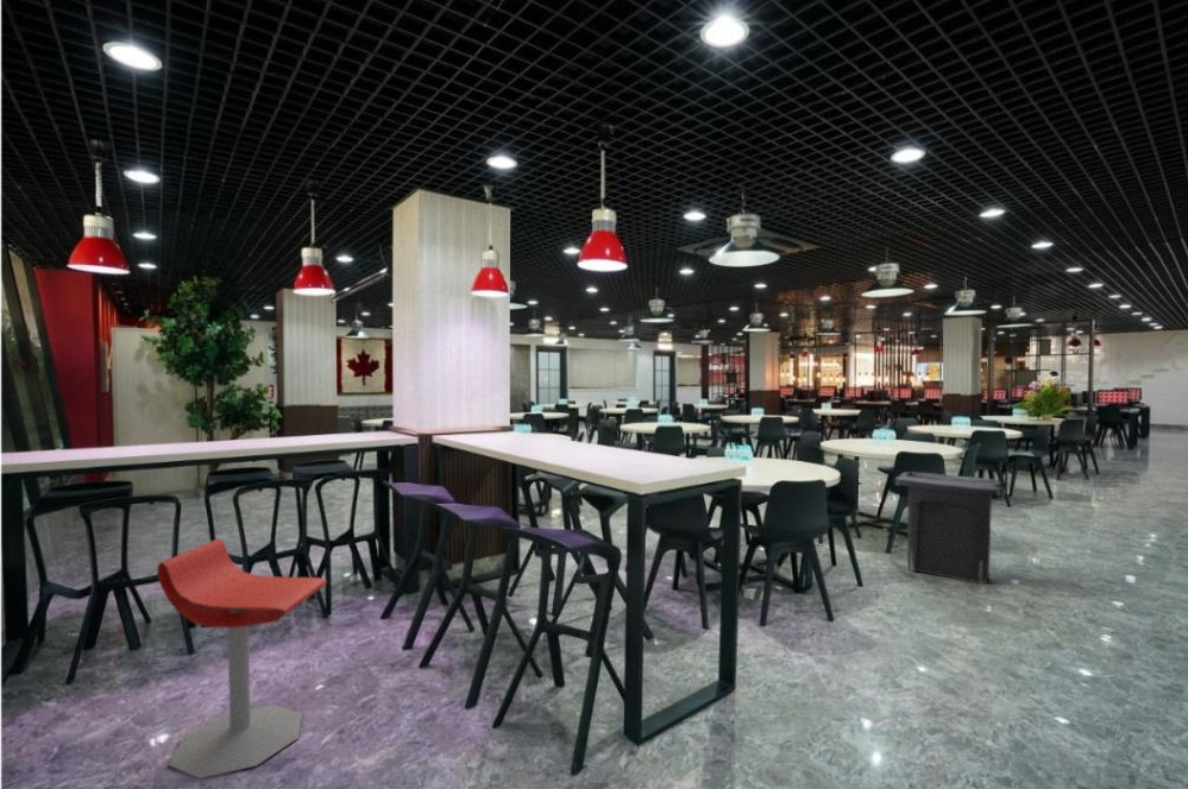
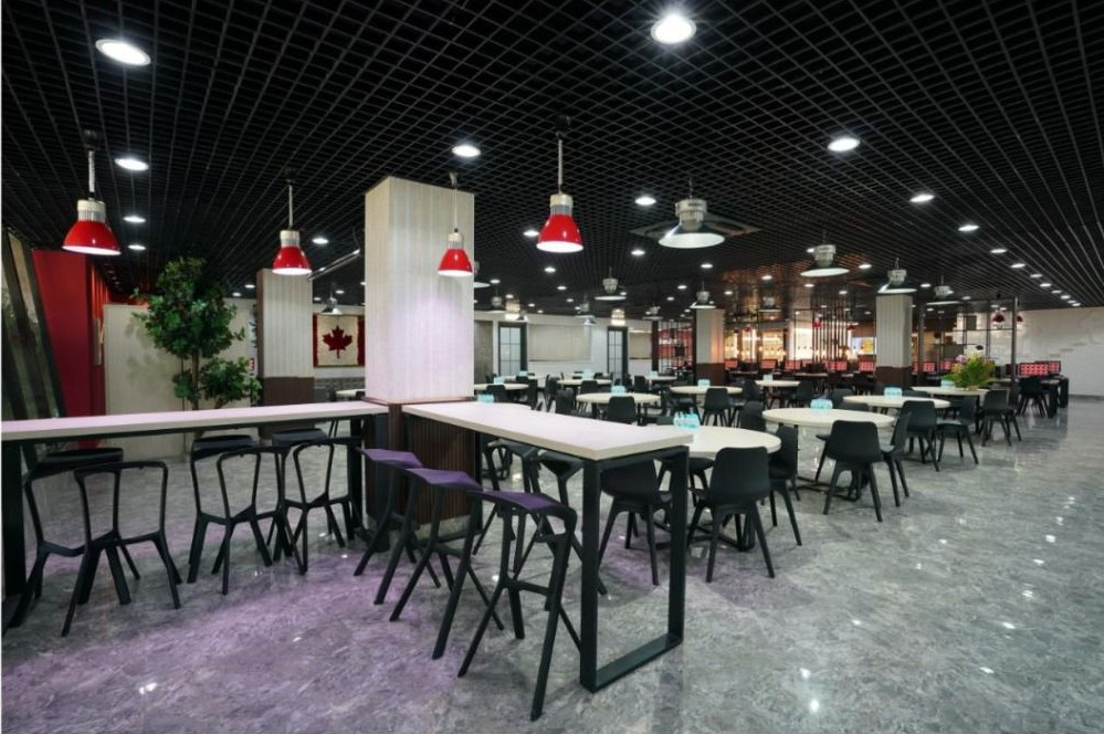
- stool (247, 644)
- trash can (948, 525)
